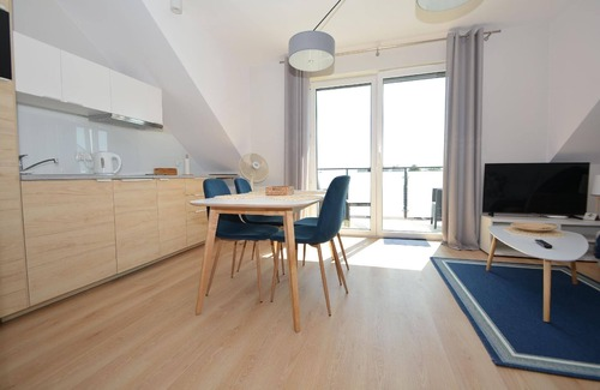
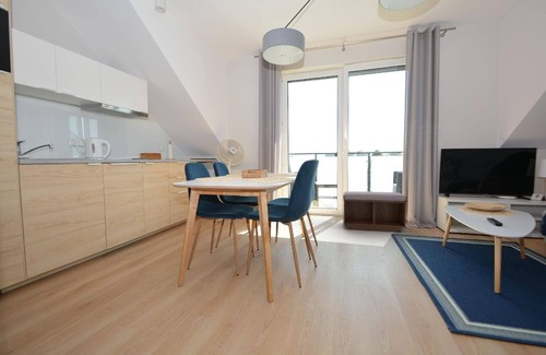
+ bench (371, 210)
